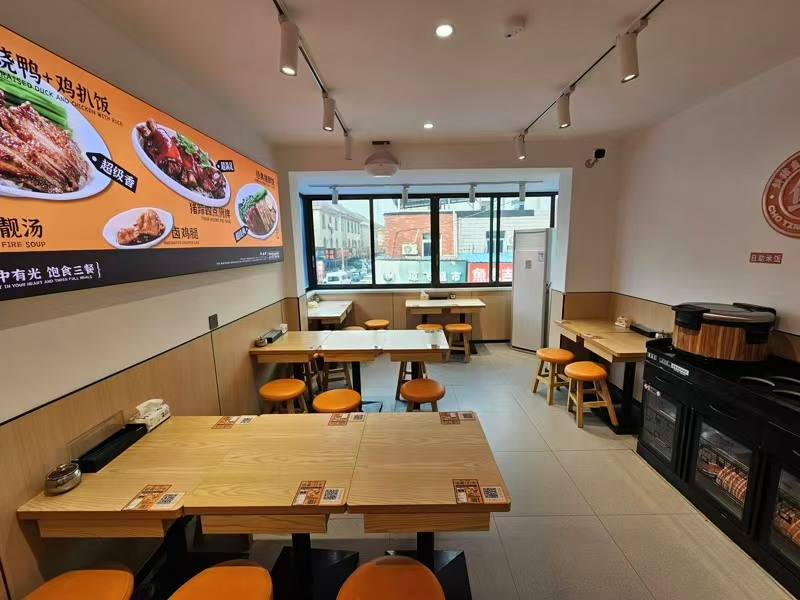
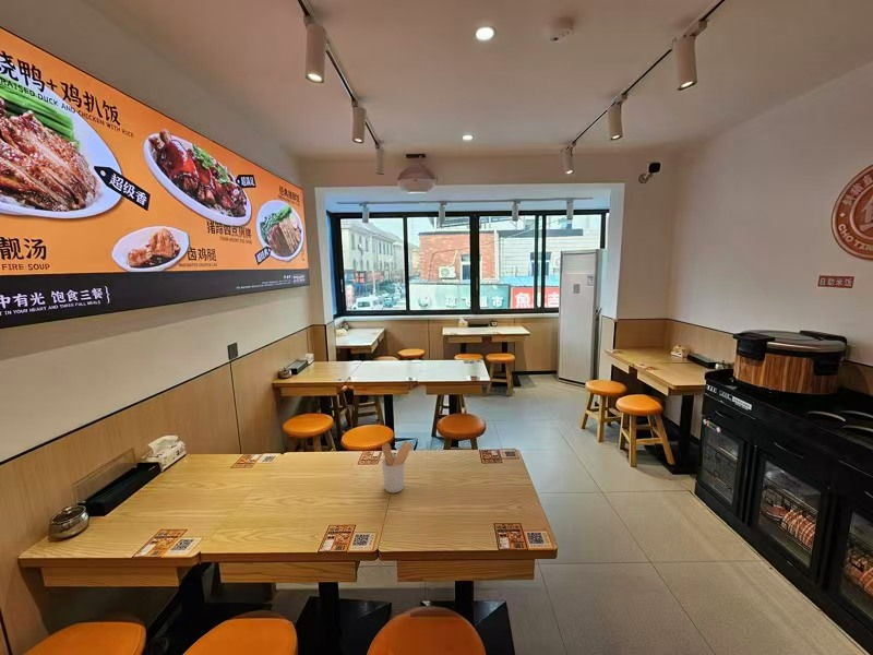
+ utensil holder (397, 465)
